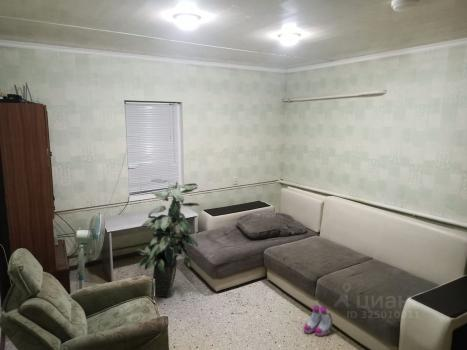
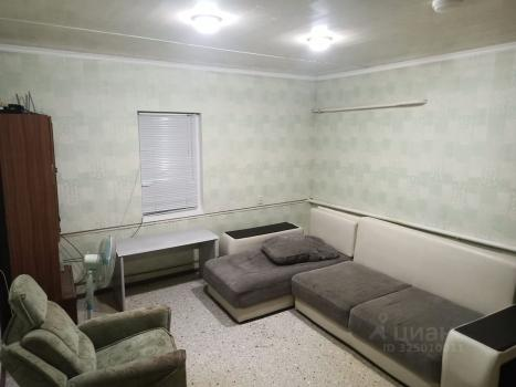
- indoor plant (167, 237)
- boots (318, 318)
